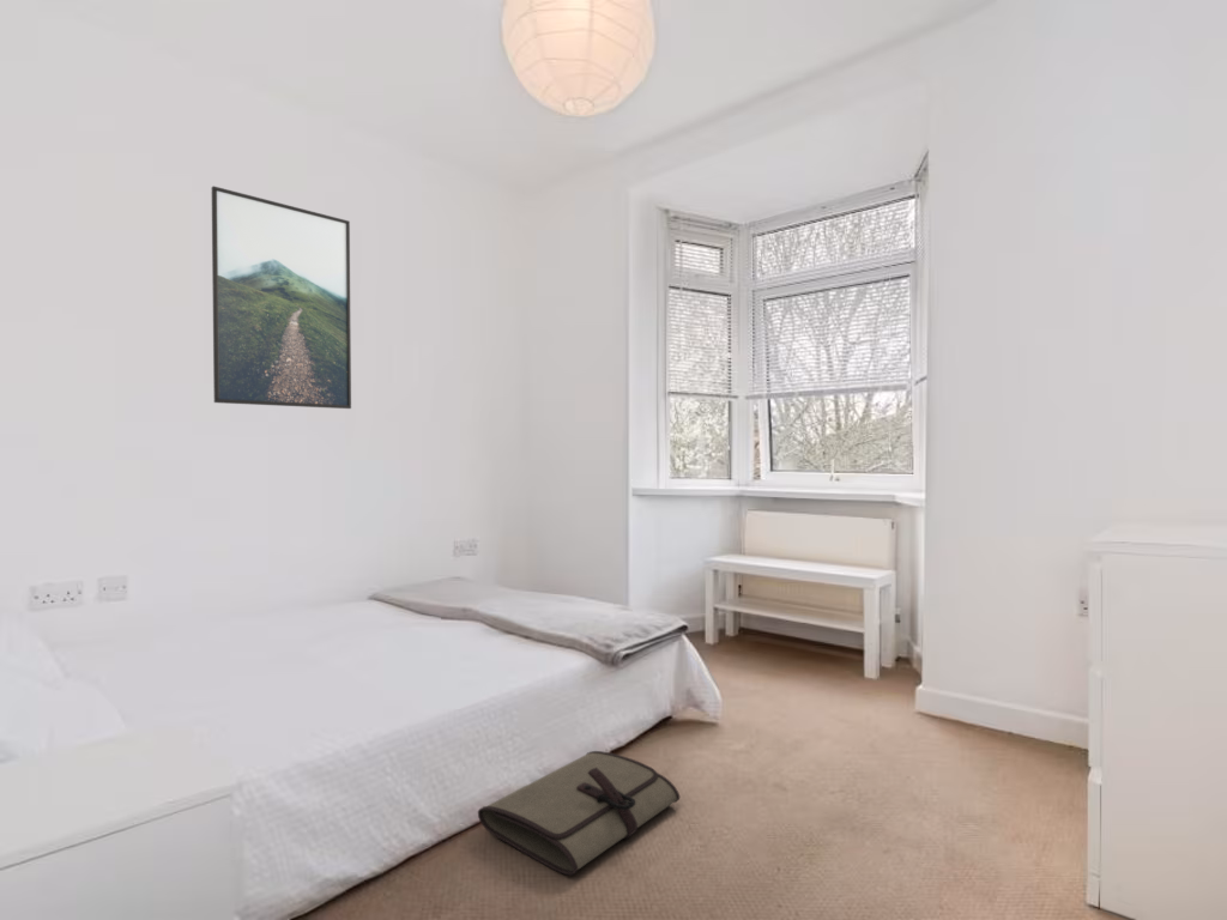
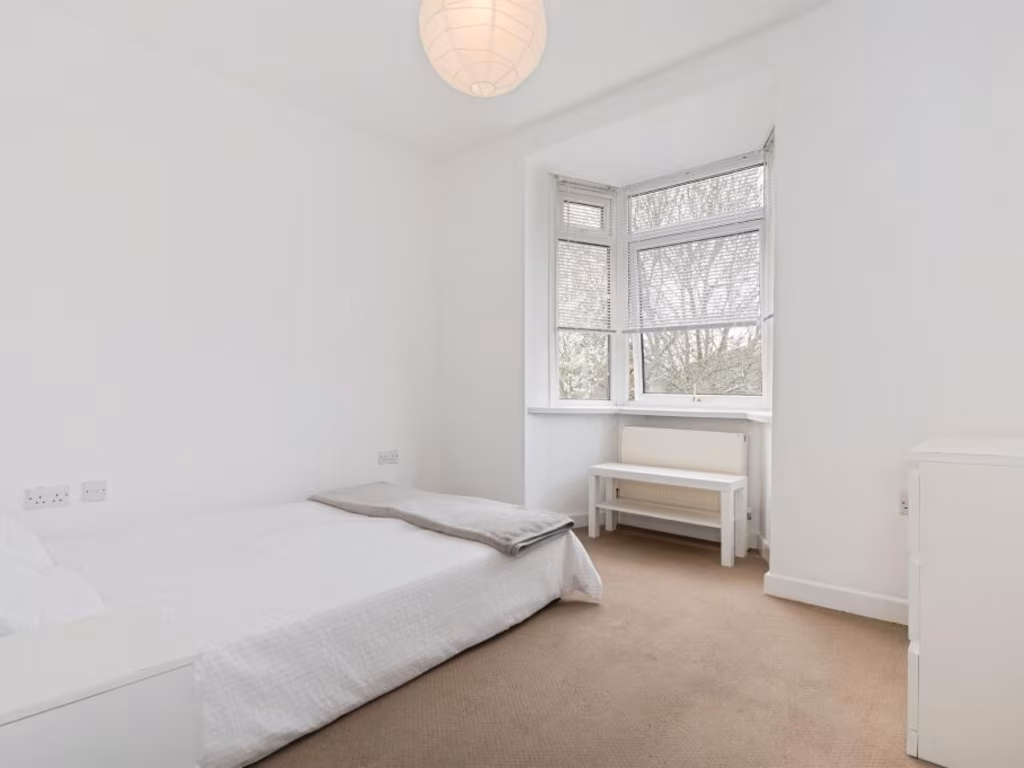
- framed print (286, 305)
- tool roll (581, 791)
